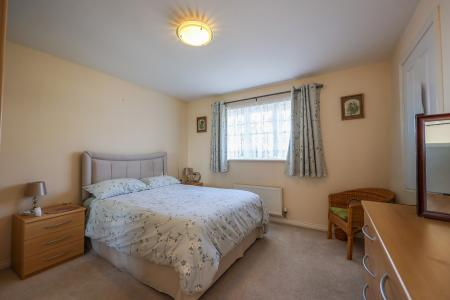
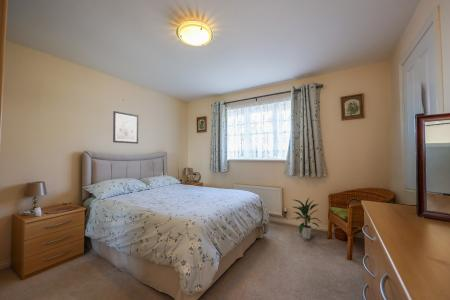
+ indoor plant (305, 217)
+ wall art (126, 128)
